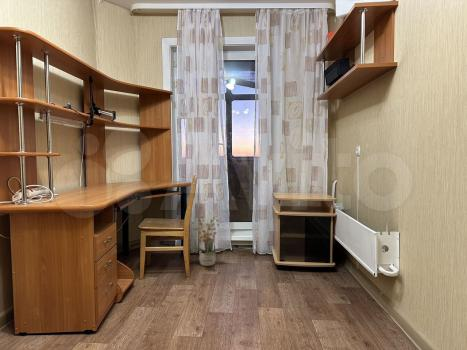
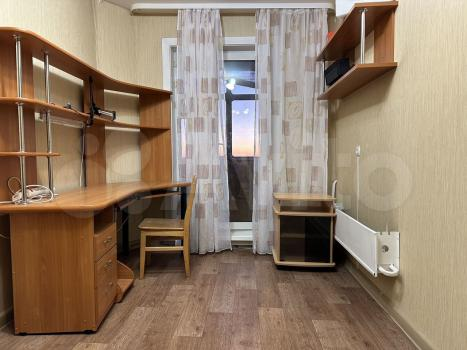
- potted plant (205, 240)
